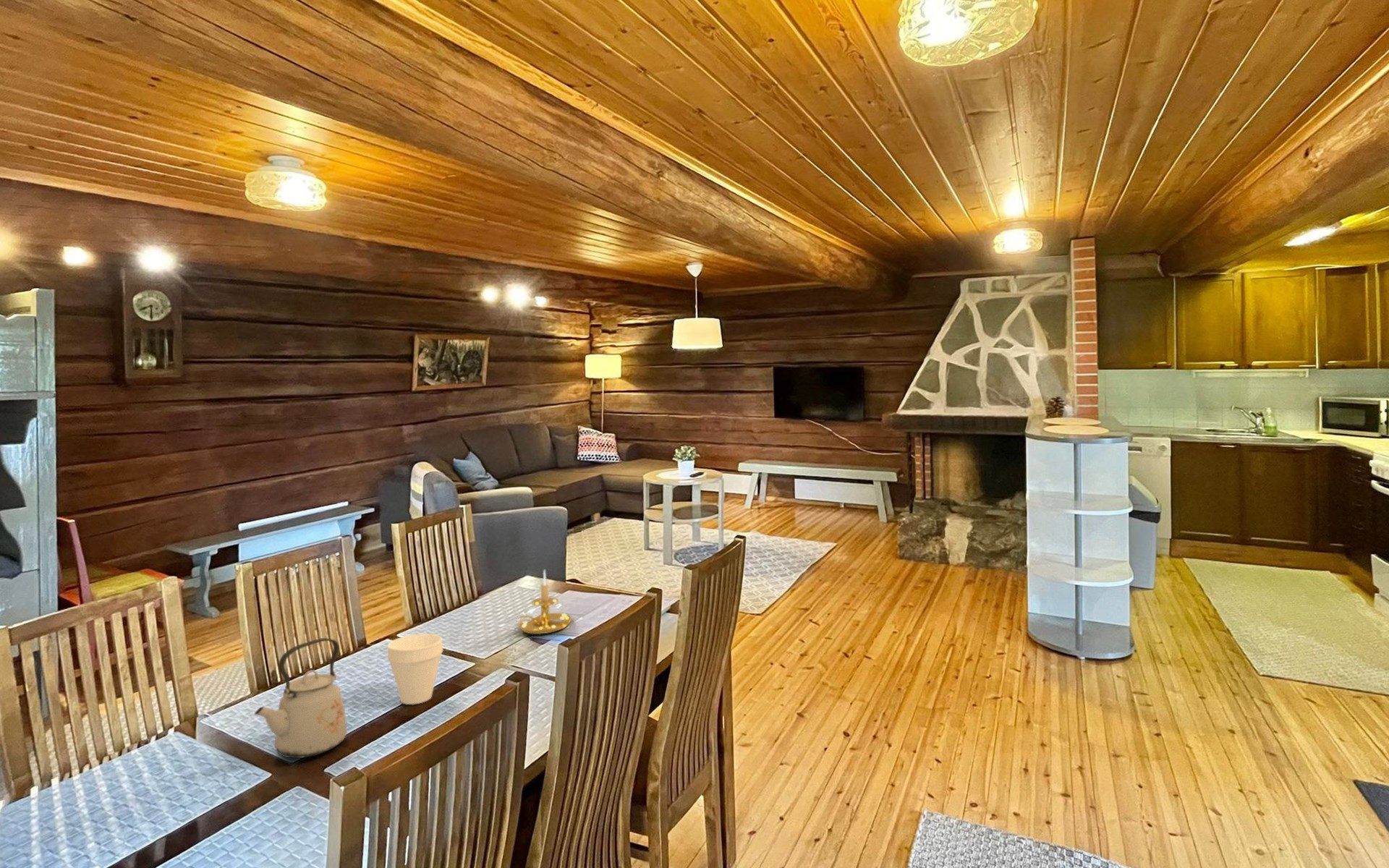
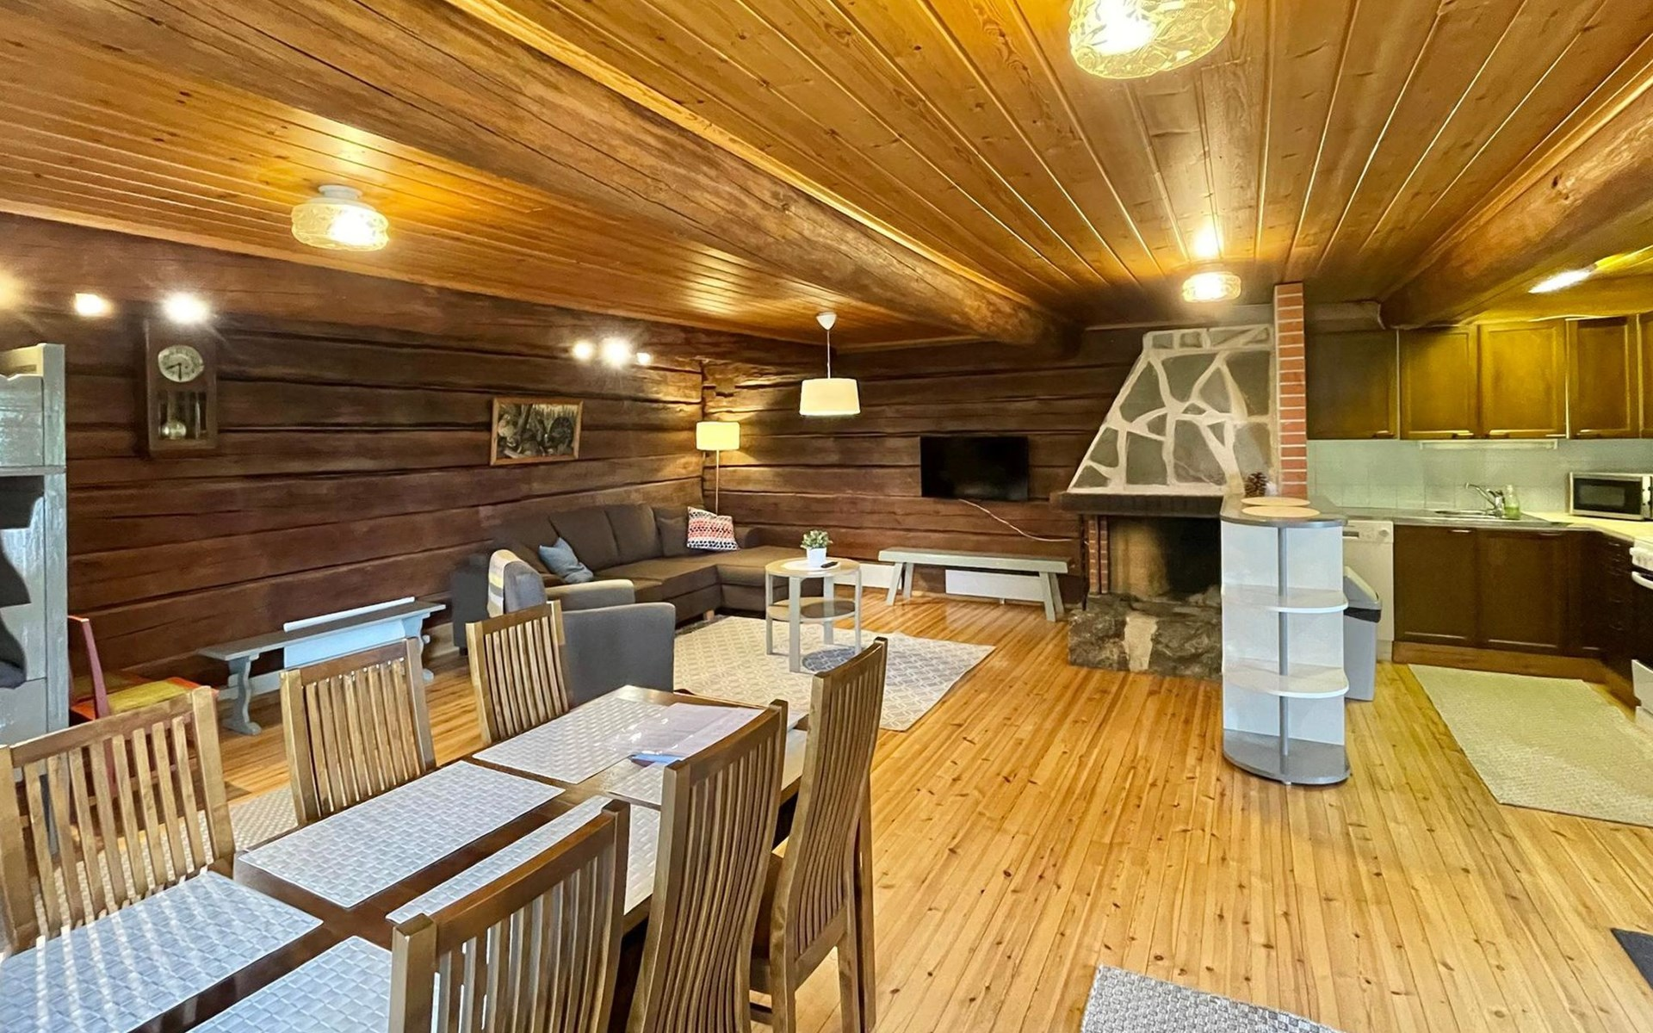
- candle holder (541, 599)
- kettle (299, 699)
- cup (415, 670)
